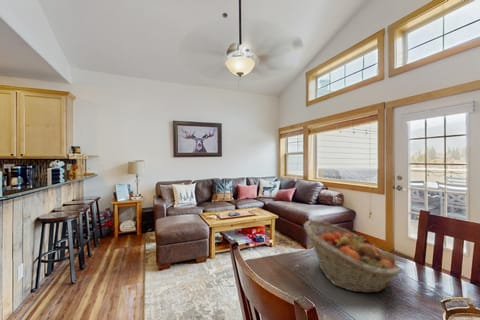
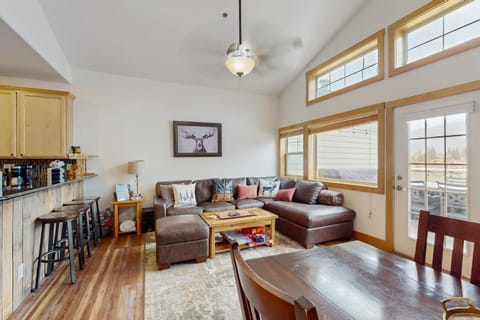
- fruit basket (346, 250)
